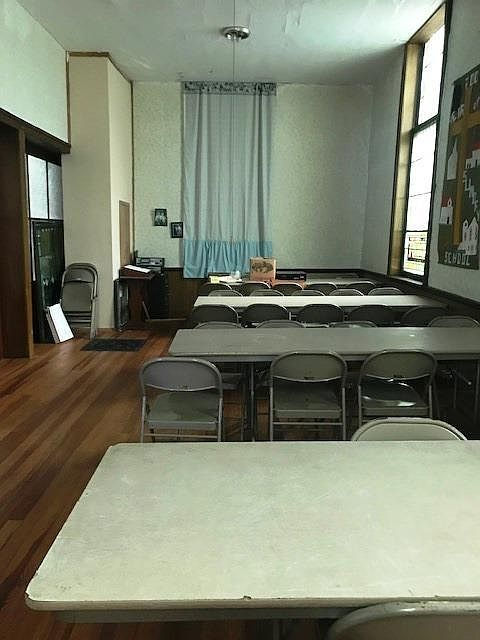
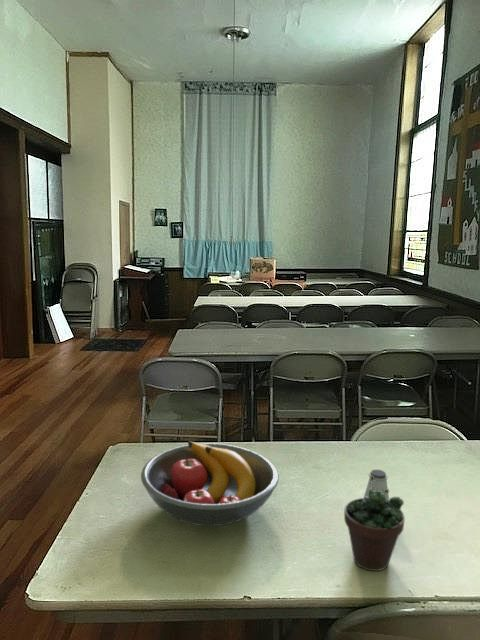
+ fruit bowl (209, 484)
+ succulent plant (373, 516)
+ saltshaker (377, 490)
